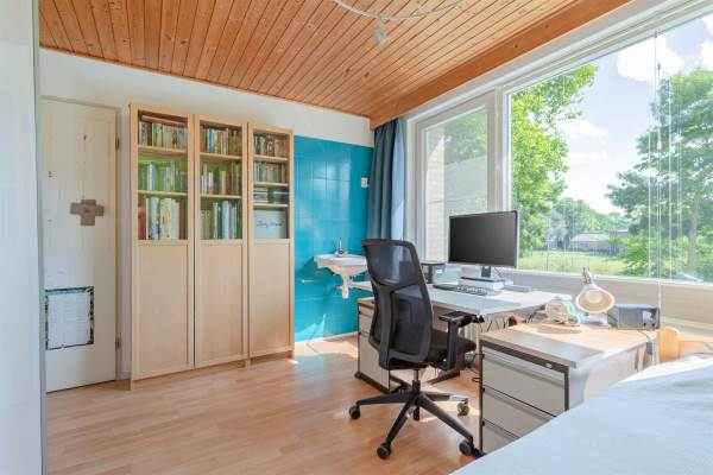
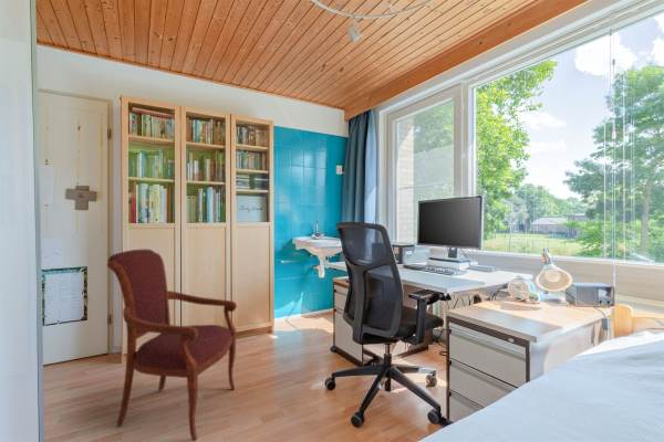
+ armchair (180, 329)
